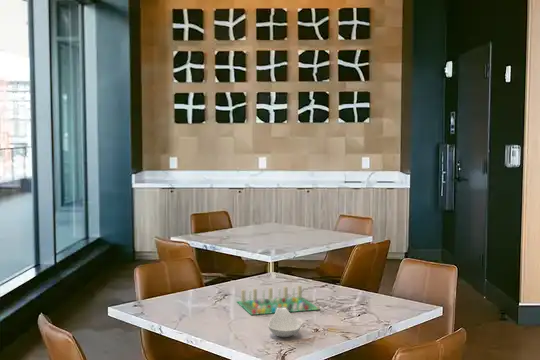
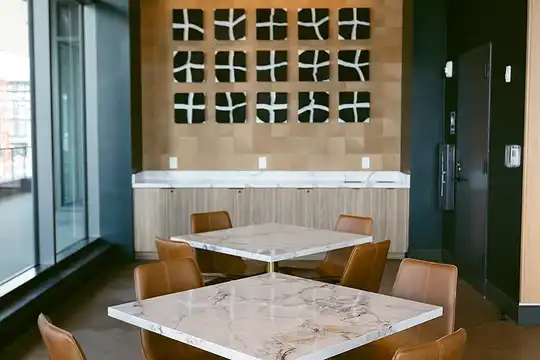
- spoon rest (282, 321)
- board game (277, 299)
